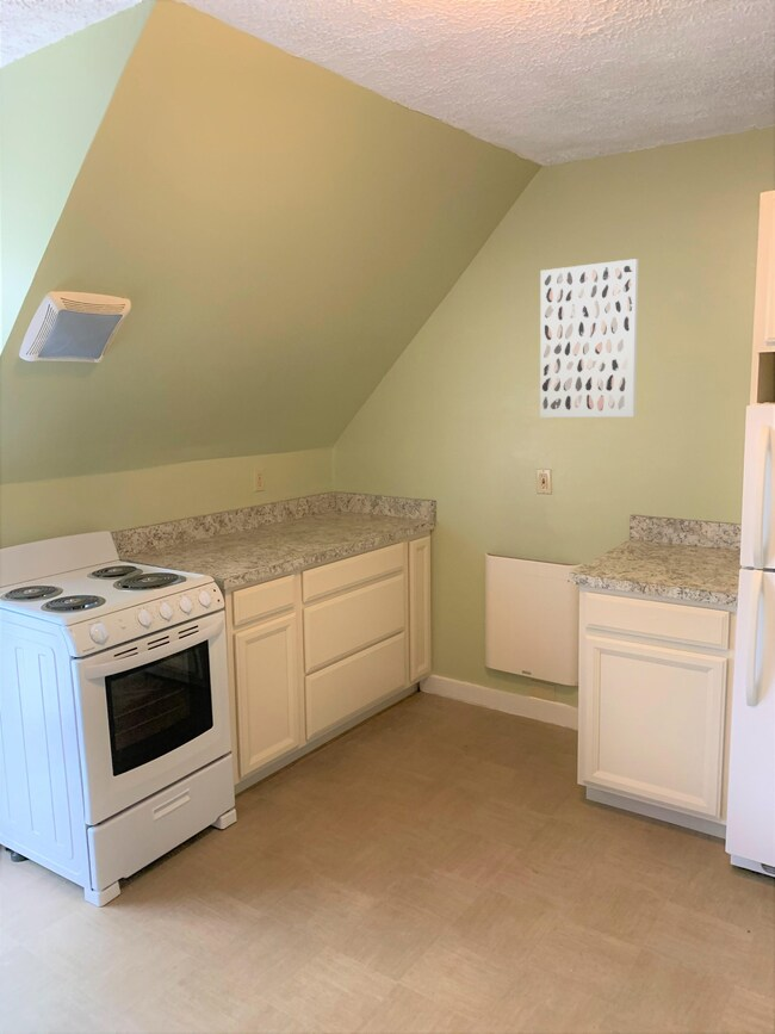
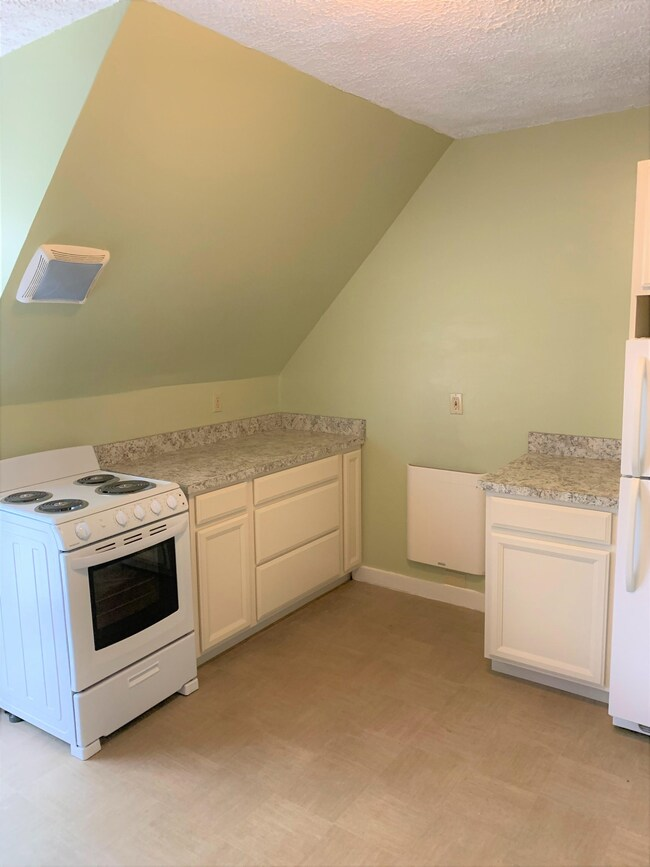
- wall art (587, 341)
